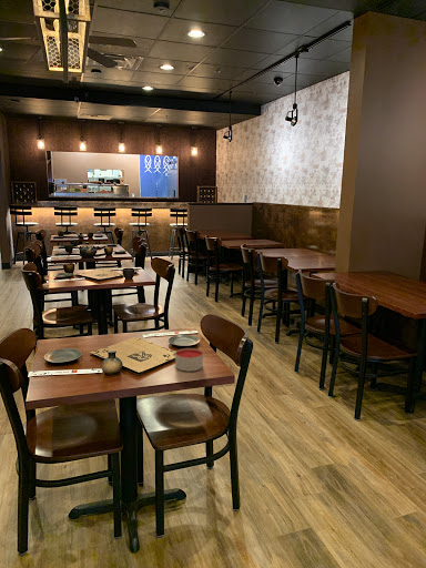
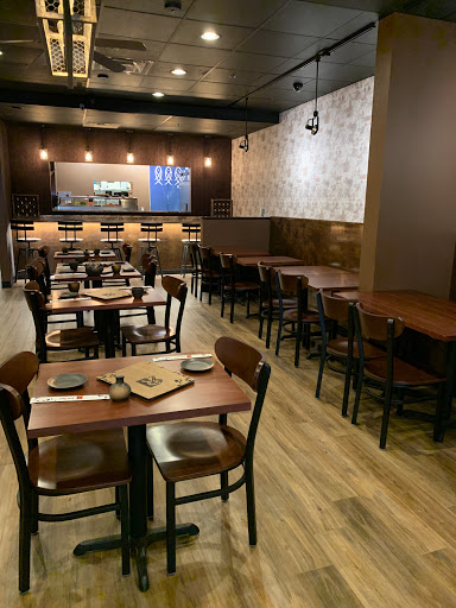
- candle (189, 358)
